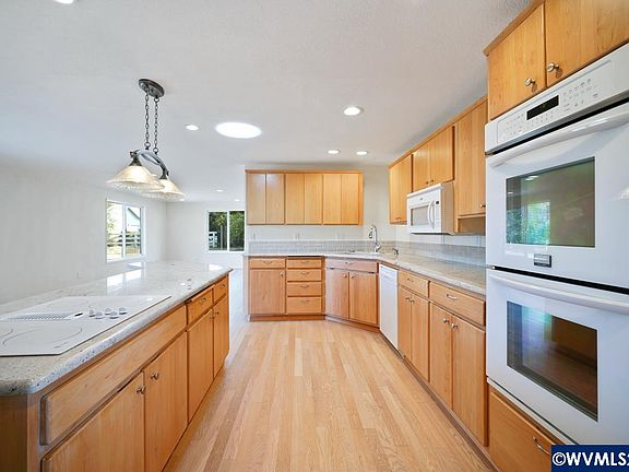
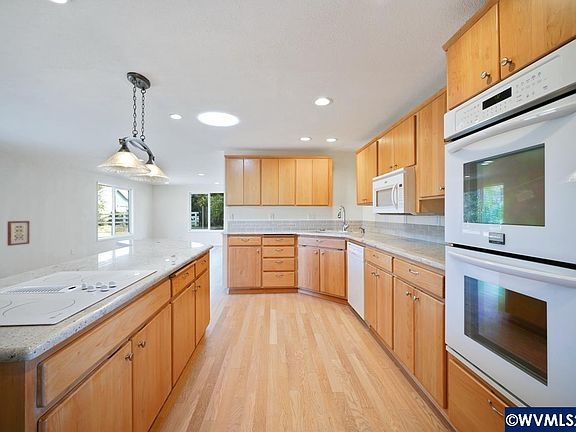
+ wall art (18, 232)
